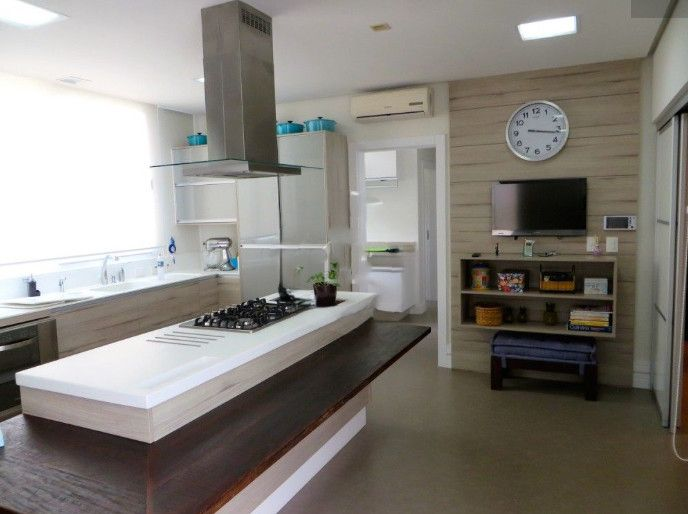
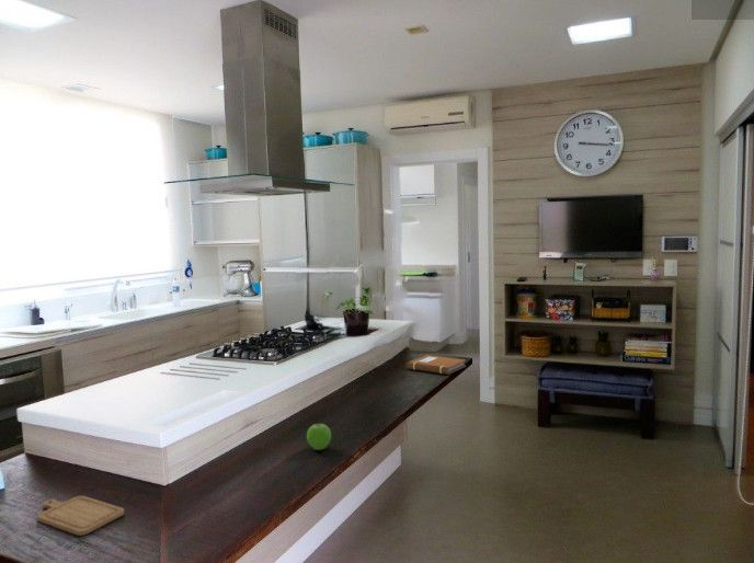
+ notebook (435, 364)
+ chopping board (75, 512)
+ fruit (319, 436)
